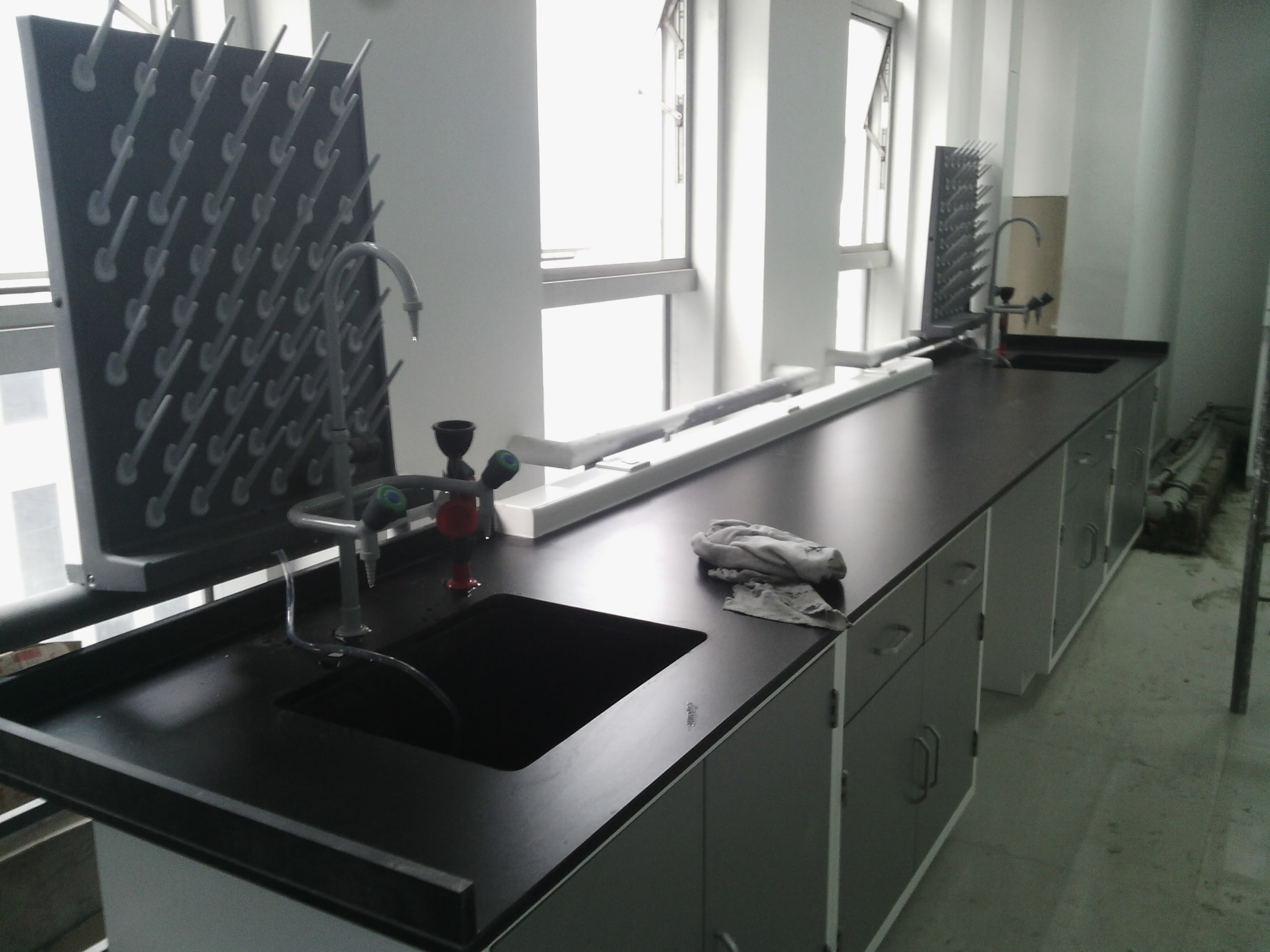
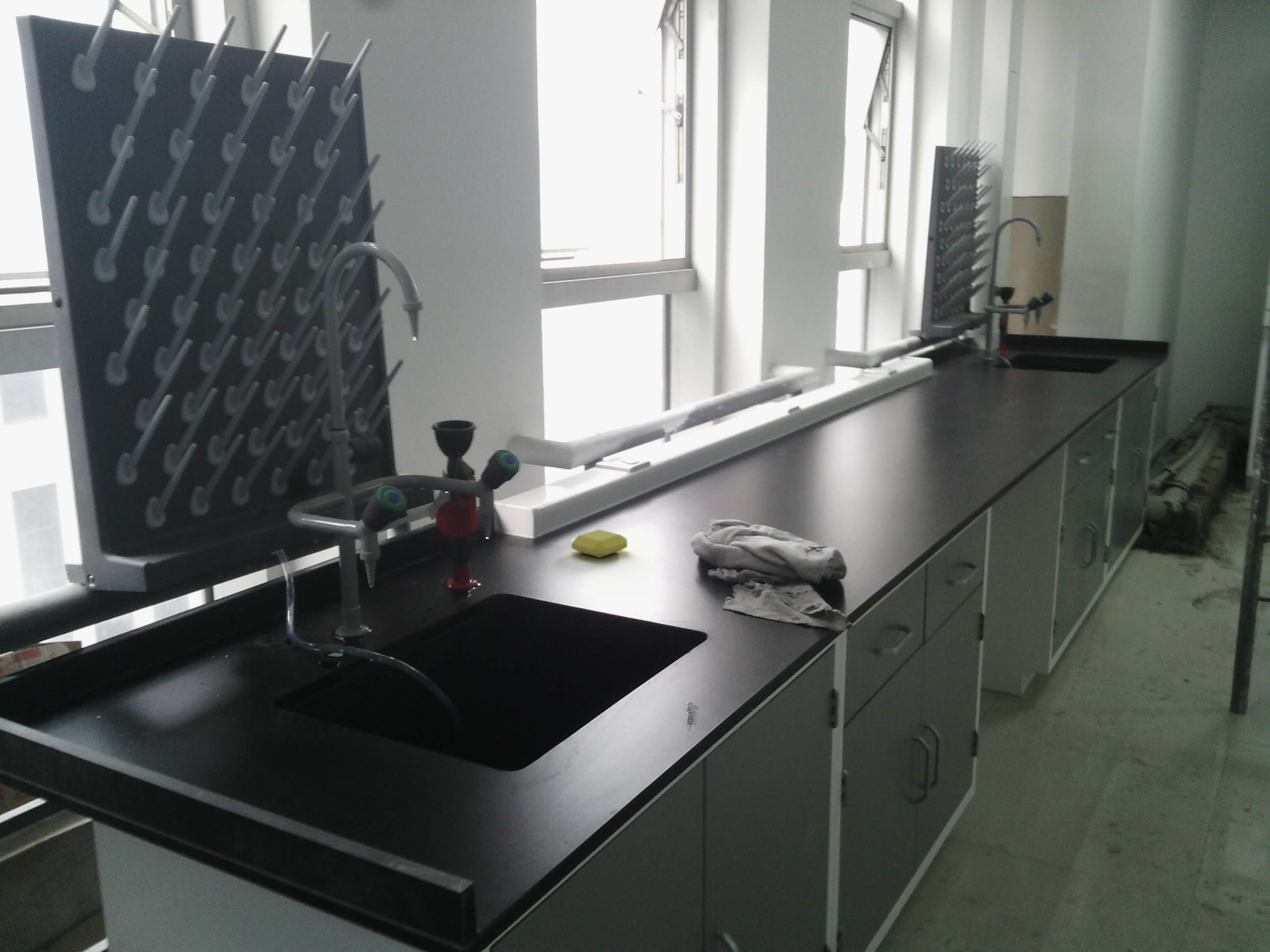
+ soap bar (599, 543)
